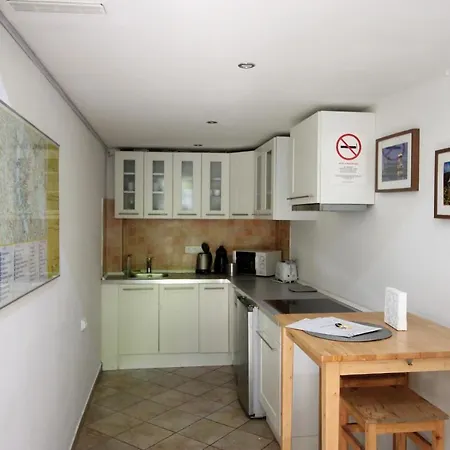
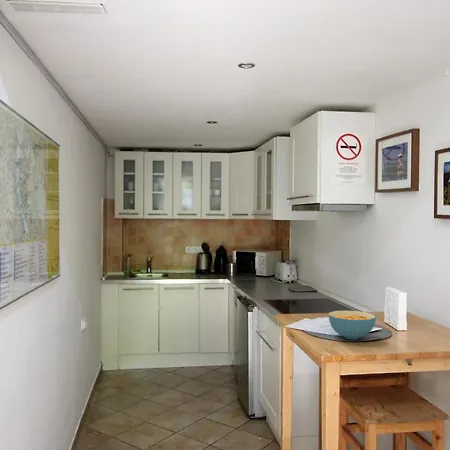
+ cereal bowl (351, 326)
